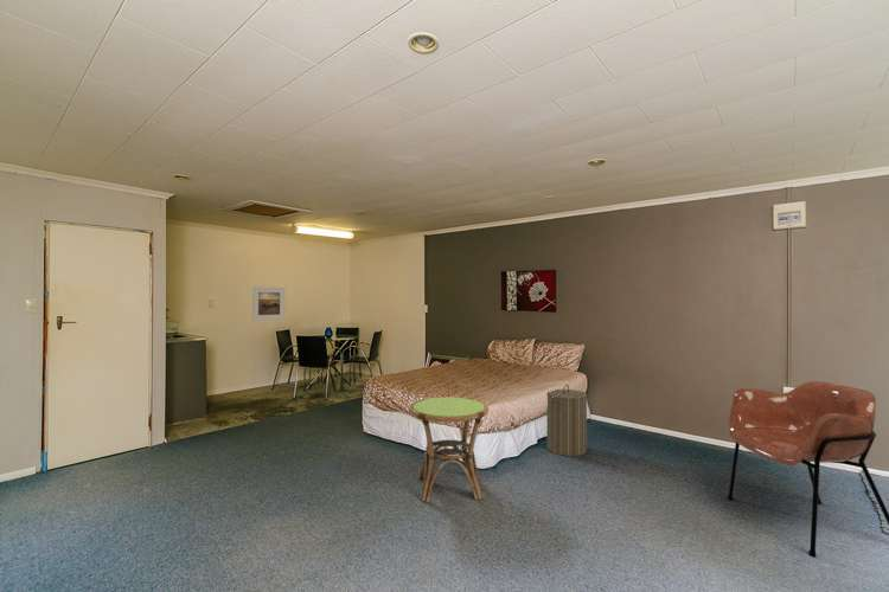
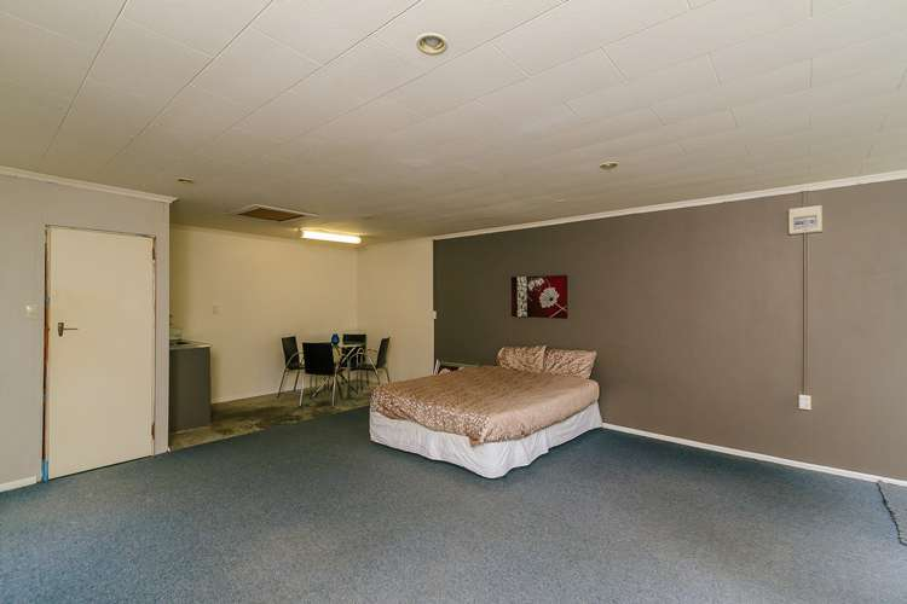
- armchair (805, 455)
- side table (448, 445)
- laundry hamper (567, 417)
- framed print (269, 303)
